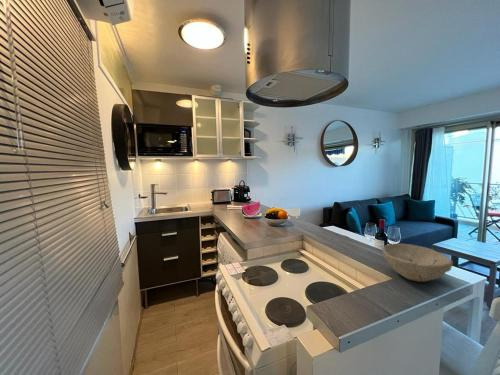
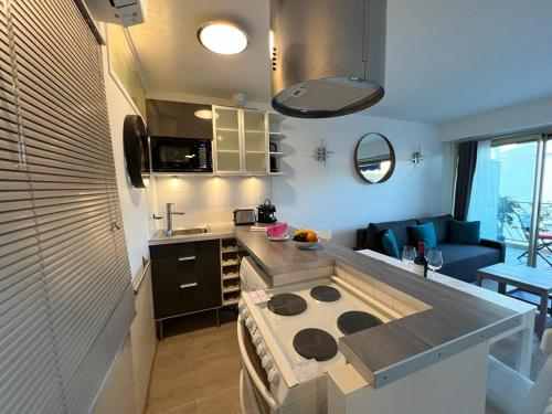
- bowl (413, 264)
